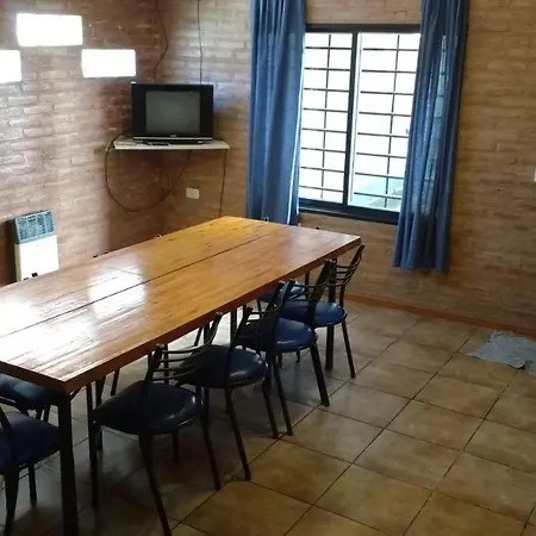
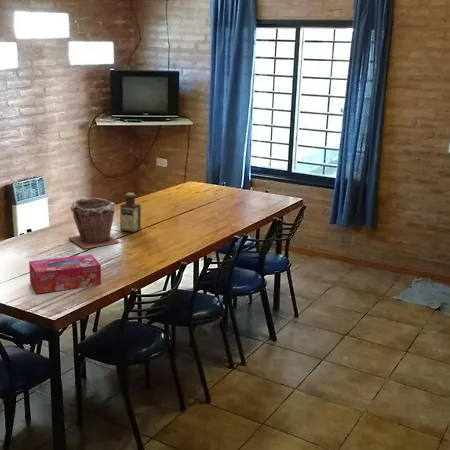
+ plant pot (93, 221)
+ tissue box (65, 273)
+ bottle (130, 212)
